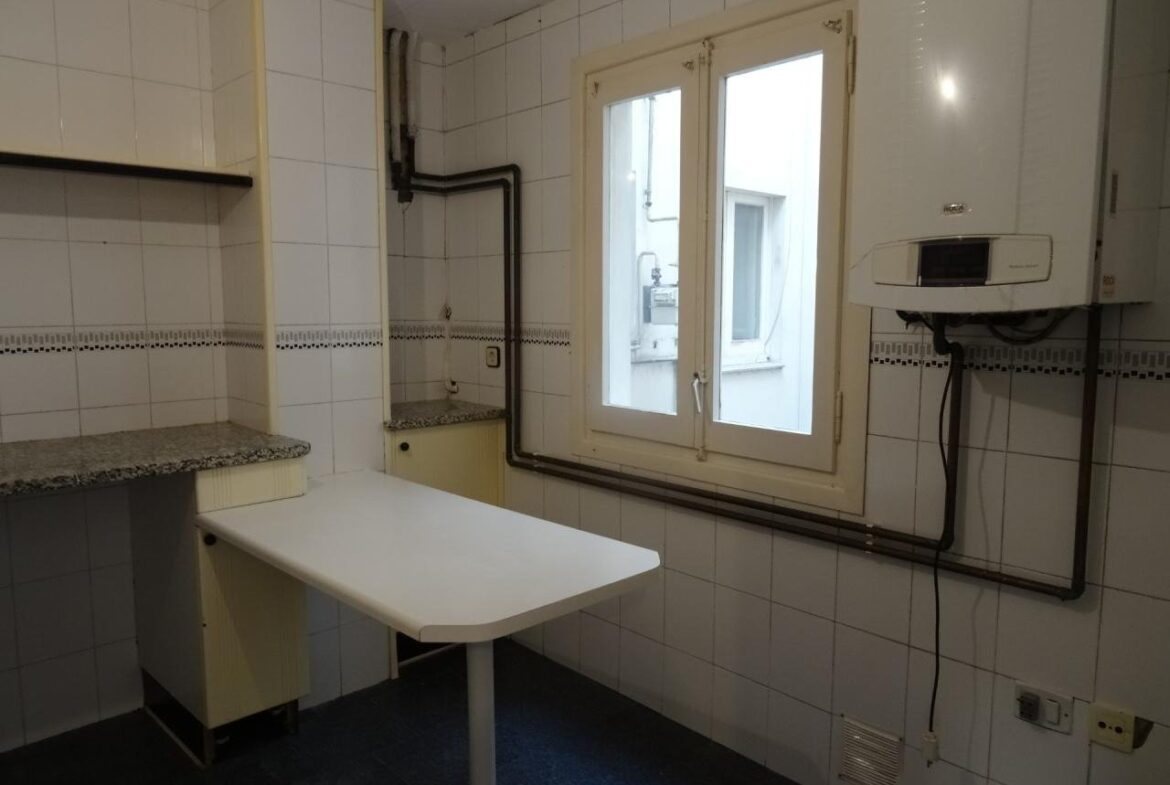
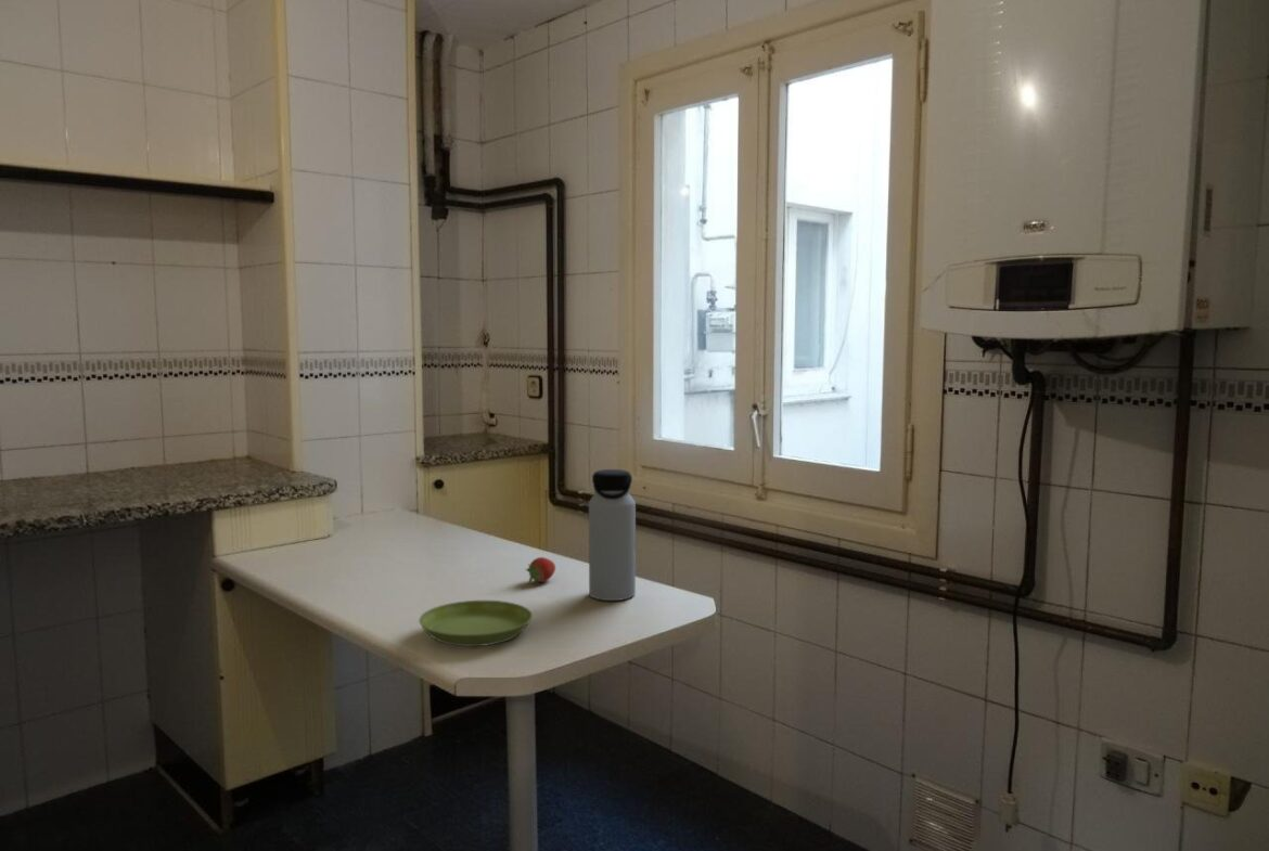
+ water bottle (612, 532)
+ fruit (541, 569)
+ saucer (476, 623)
